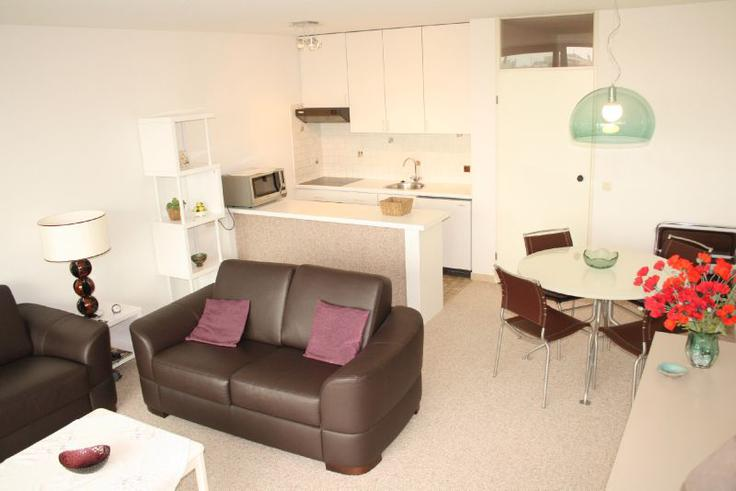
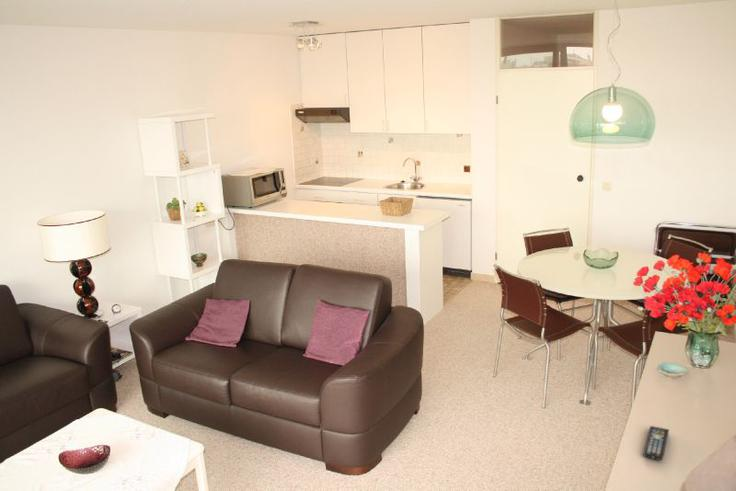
+ remote control (656, 441)
